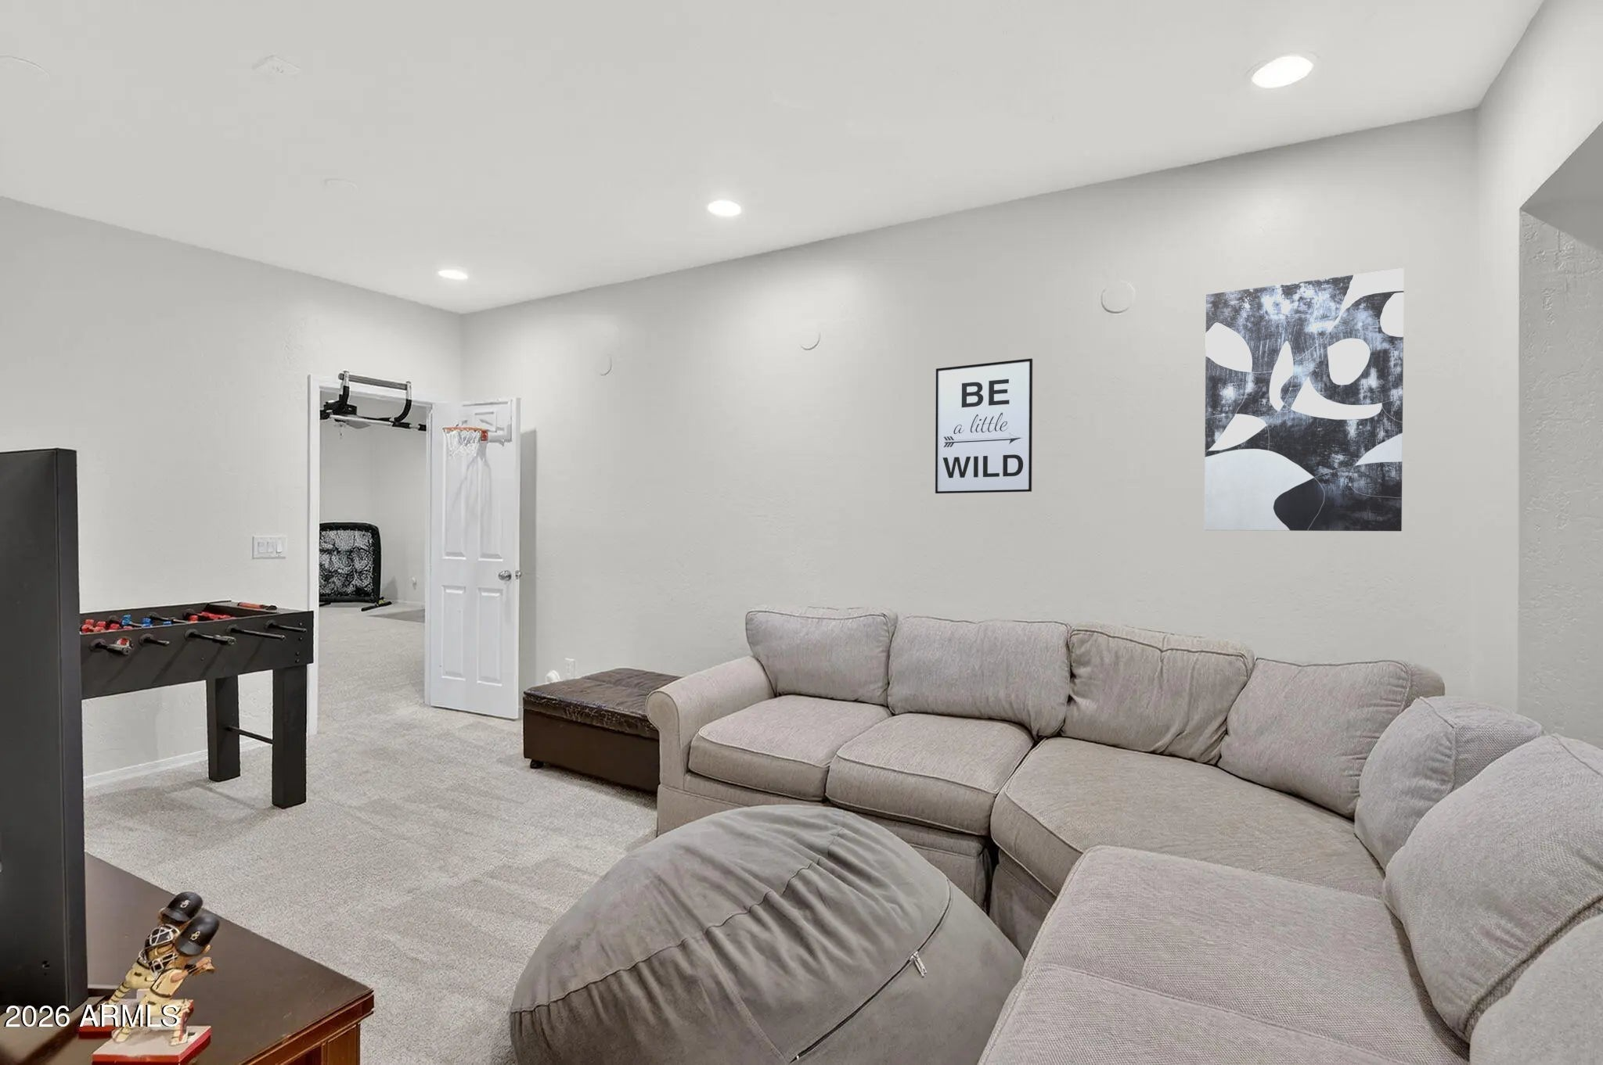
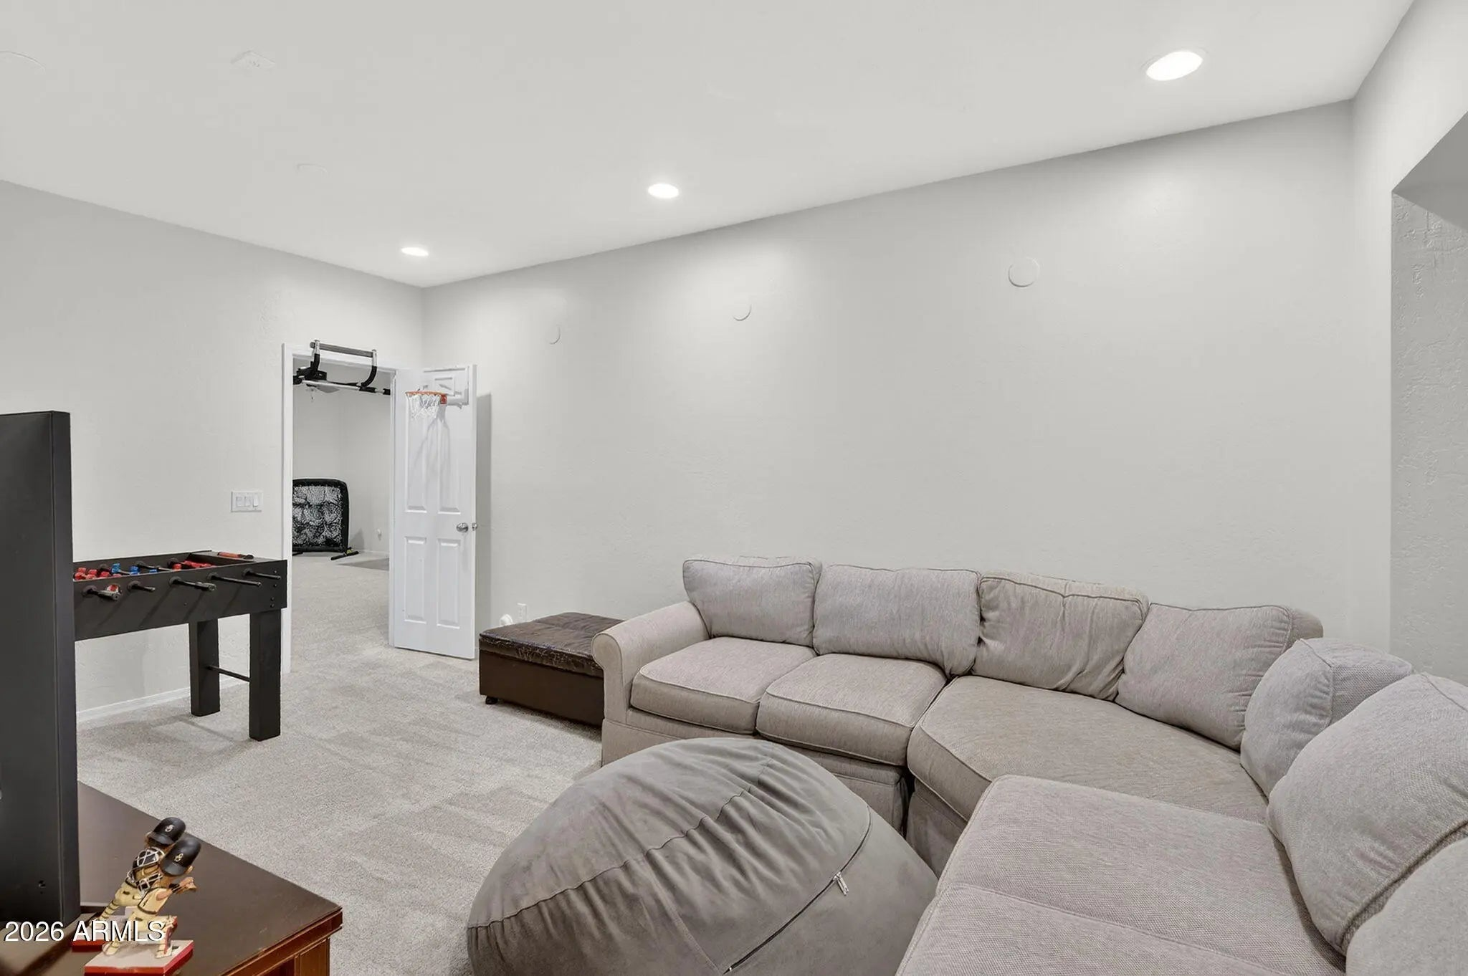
- wall art (1297, 407)
- wall art (982, 428)
